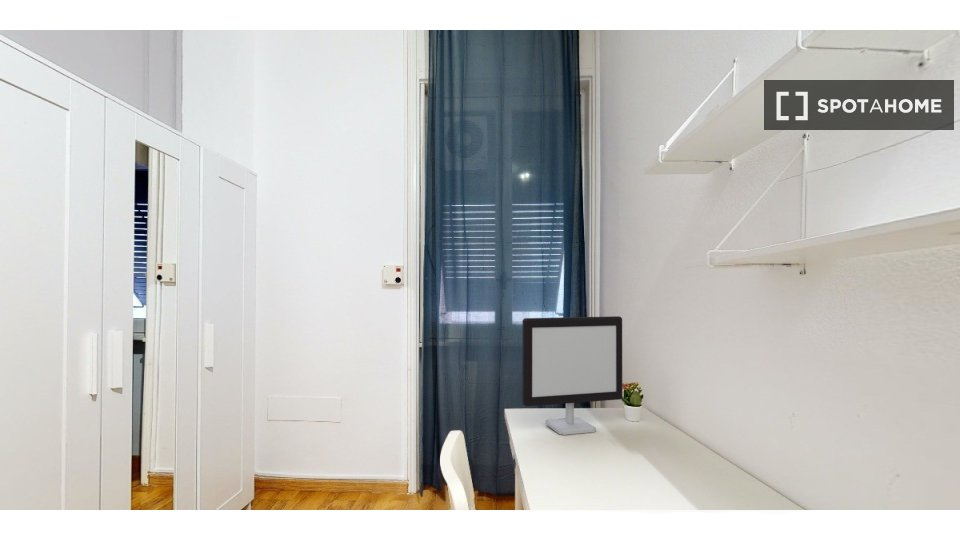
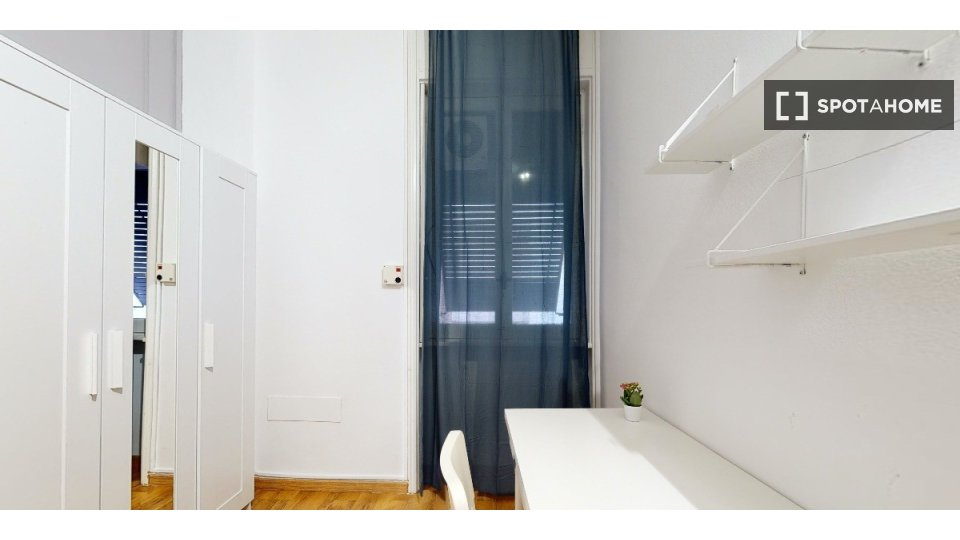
- computer monitor (571, 372)
